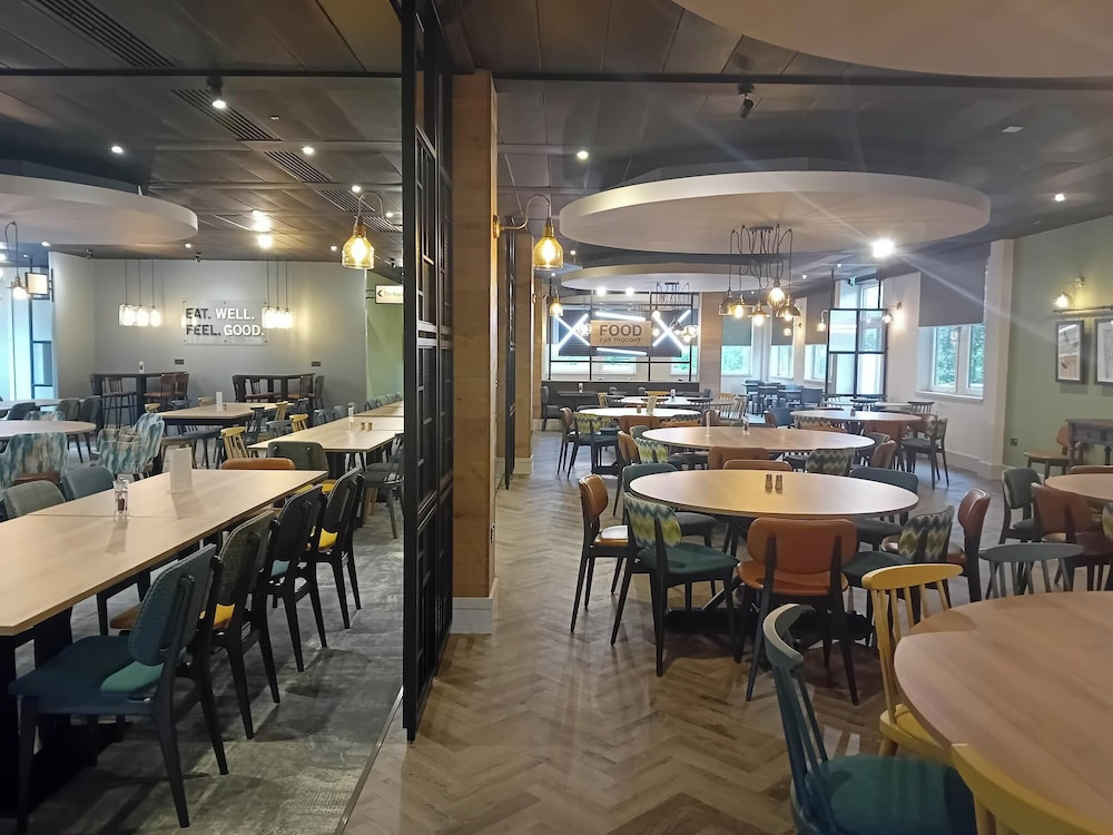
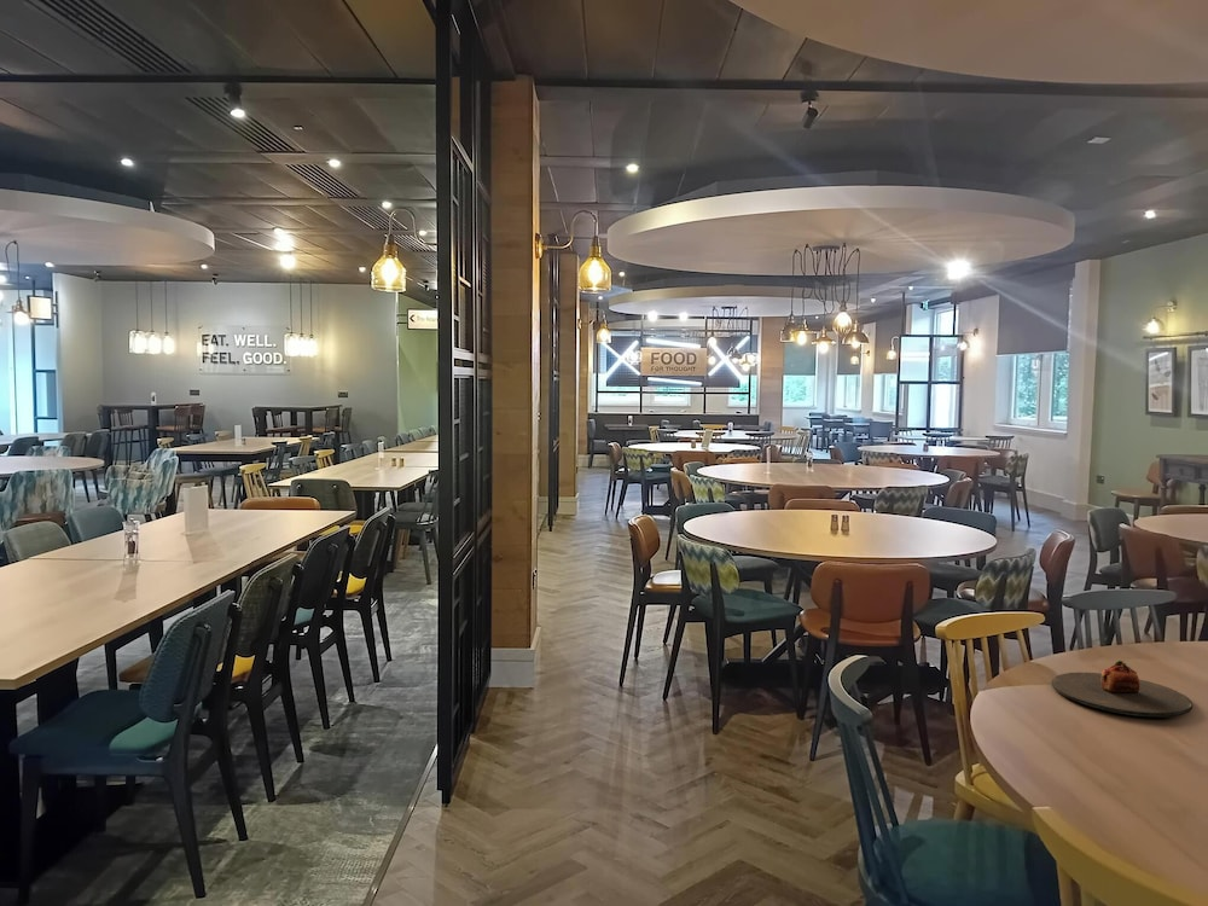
+ plate (1120, 678)
